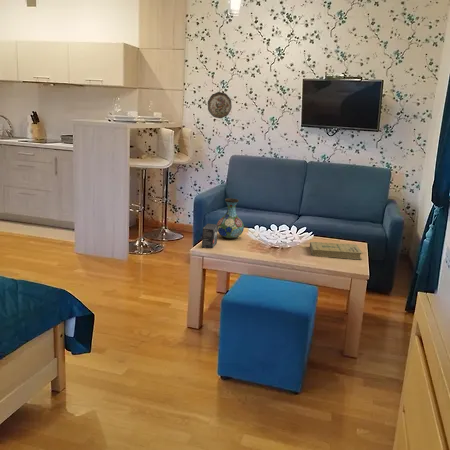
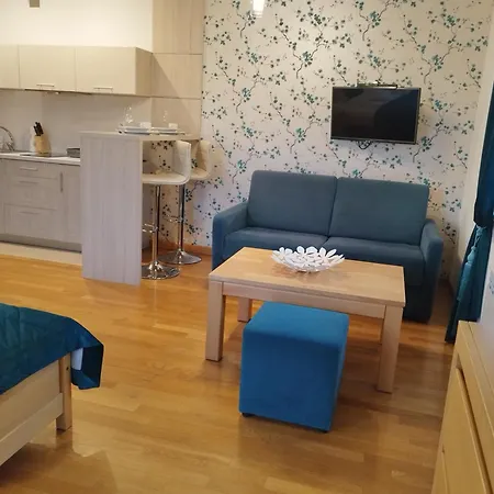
- book (334, 249)
- small box (209, 235)
- vase (230, 218)
- decorative plate (219, 105)
